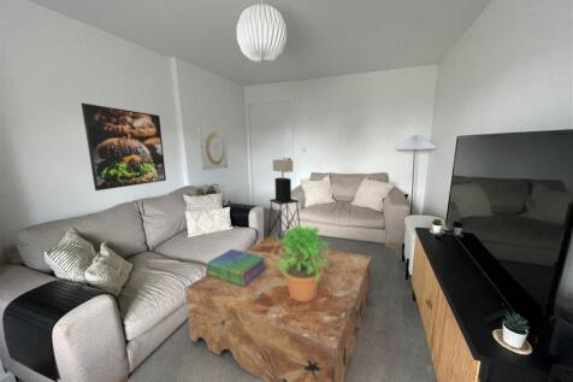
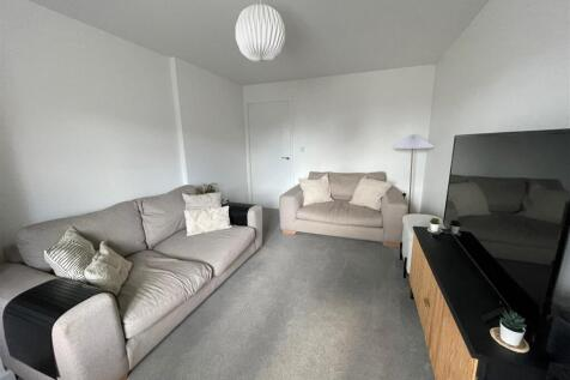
- stack of books (236, 265)
- potted plant (301, 258)
- coffee table (289, 294)
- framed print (130, 148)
- wall art (213, 148)
- side table (283, 223)
- table lamp (282, 180)
